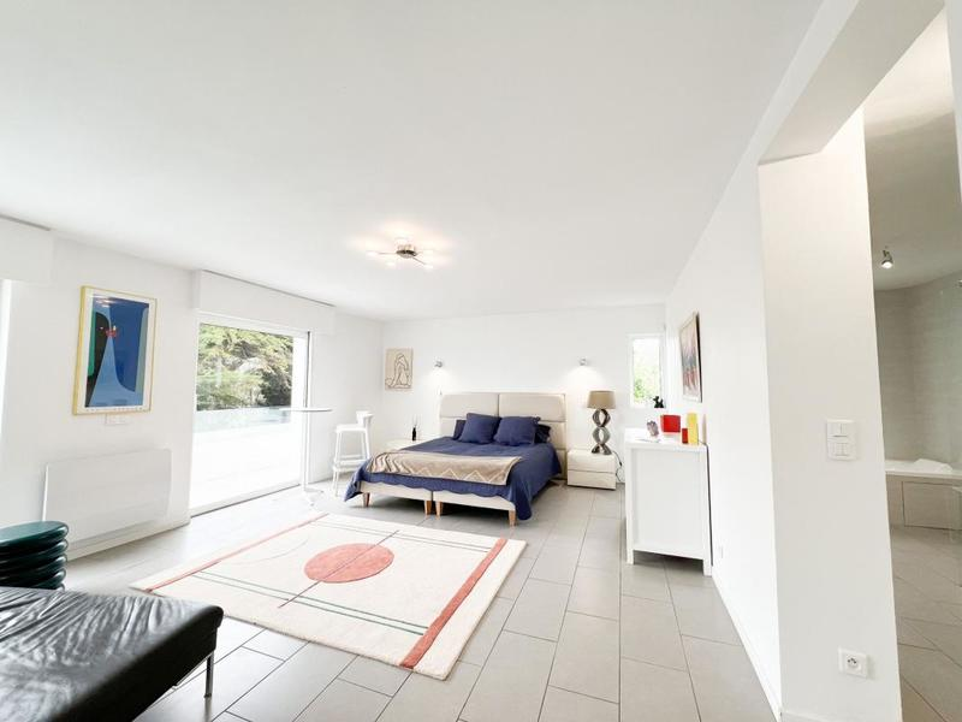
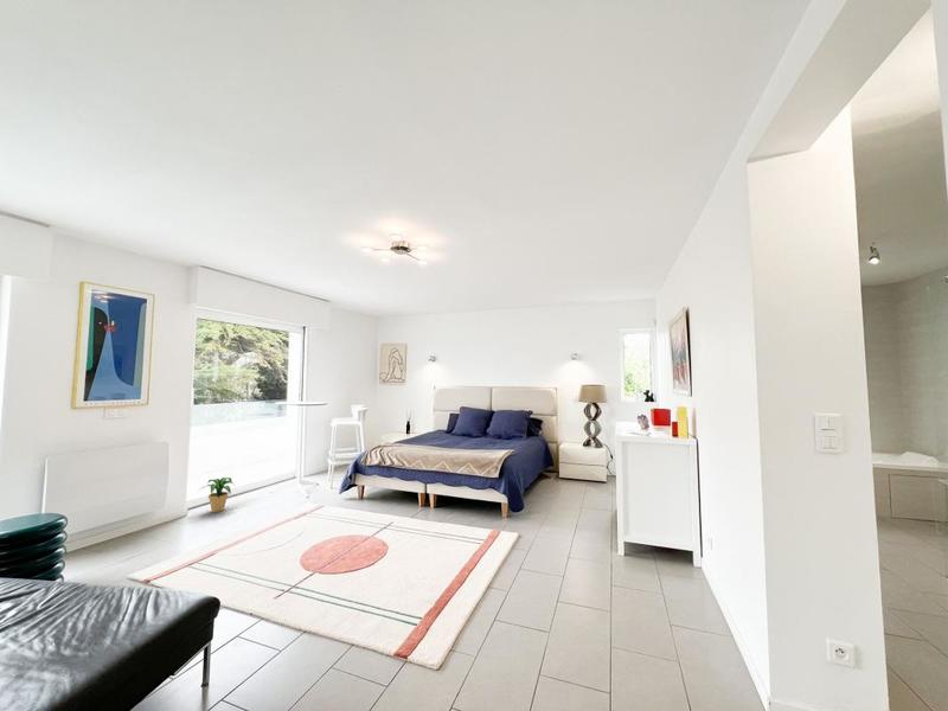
+ potted plant (218, 494)
